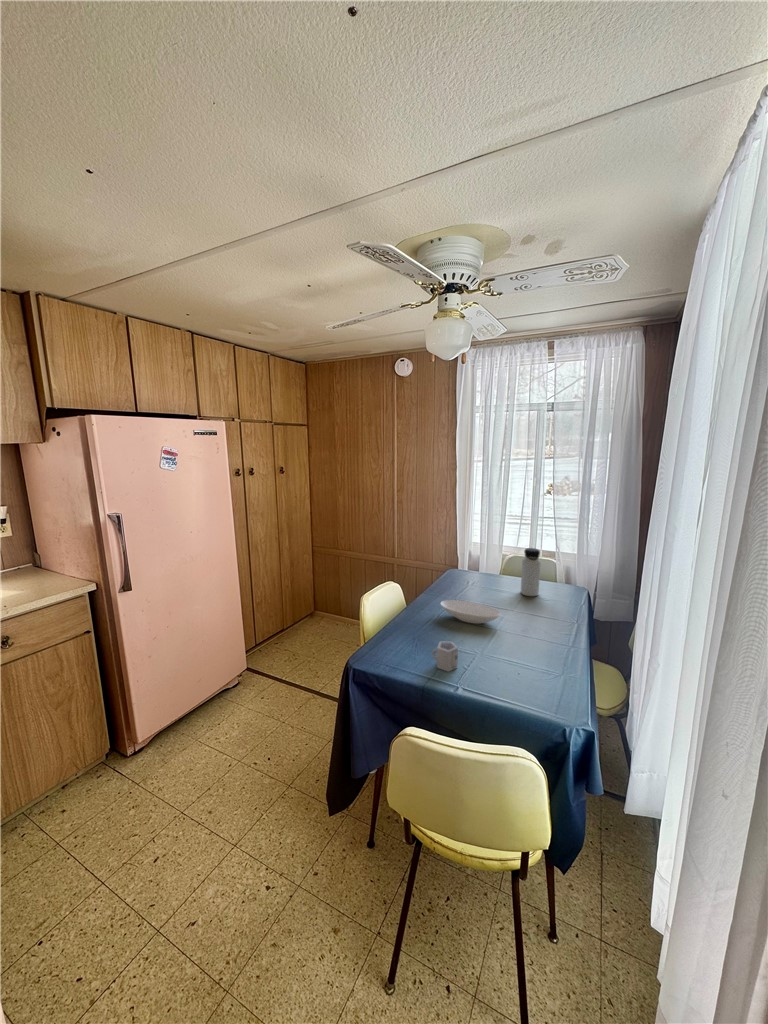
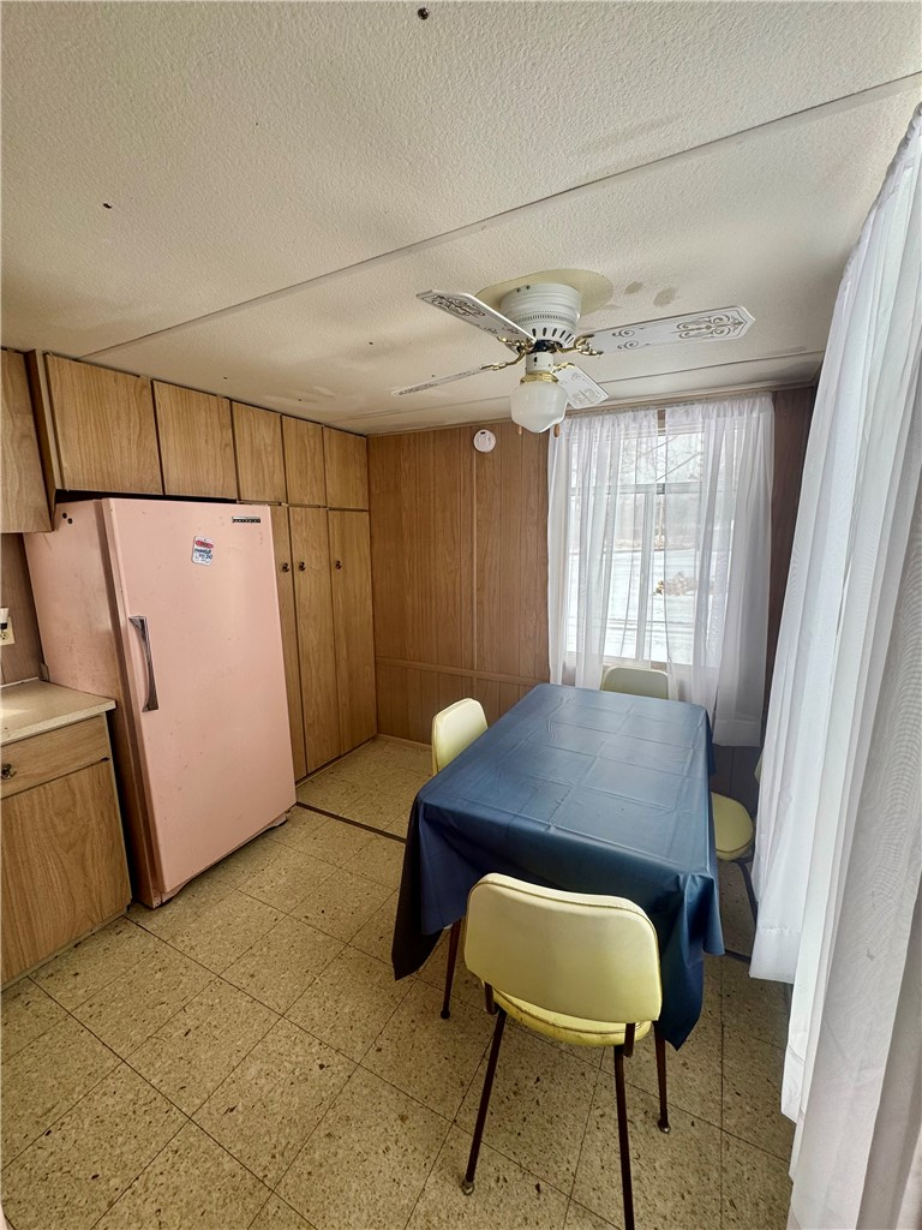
- water bottle (530, 571)
- bowl (469, 613)
- cup (444, 655)
